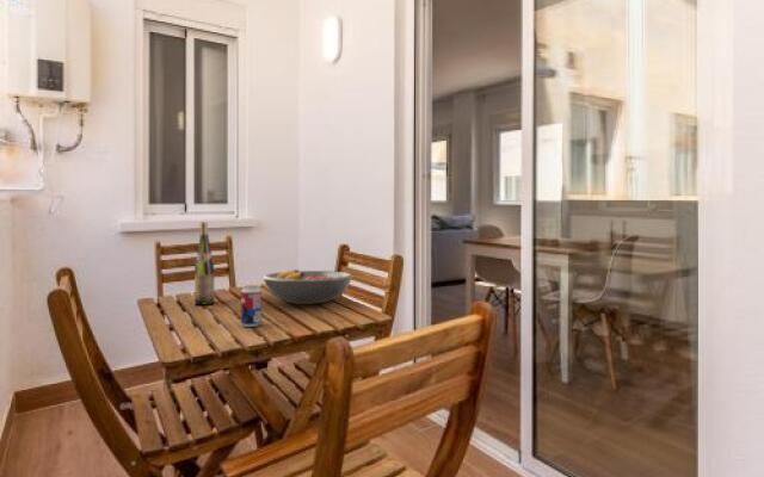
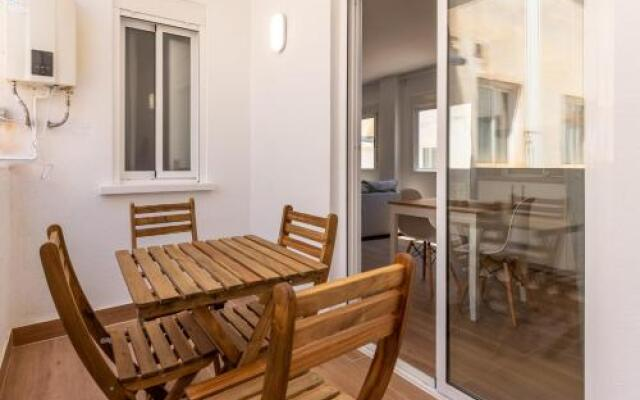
- wine bottle (204, 262)
- fruit bowl (308, 284)
- beverage can (251, 305)
